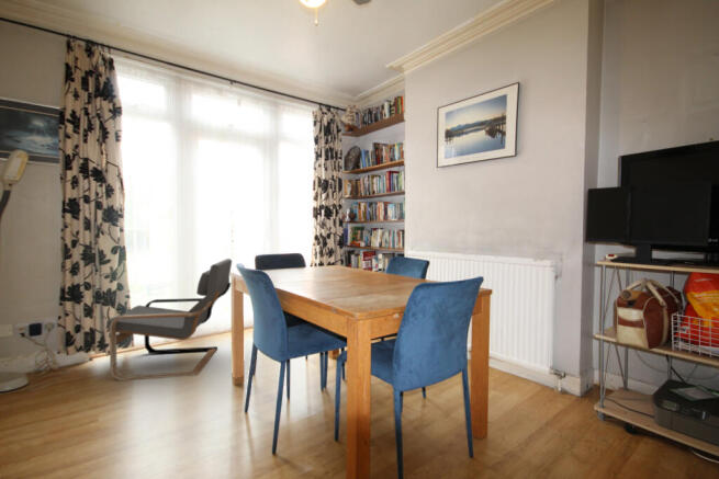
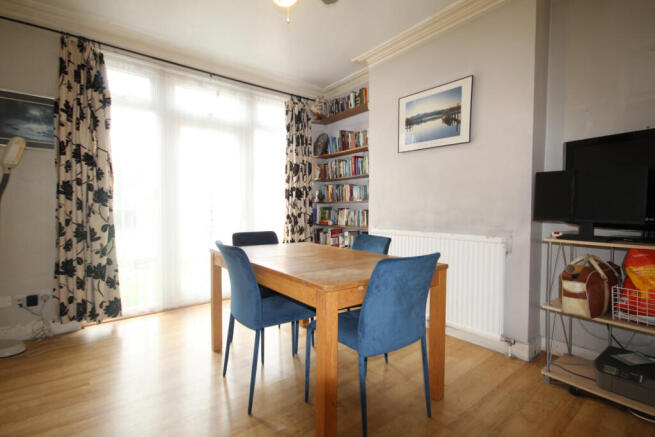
- armchair (175, 312)
